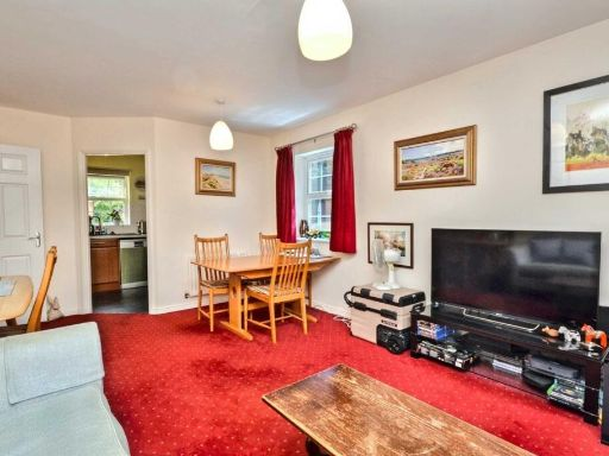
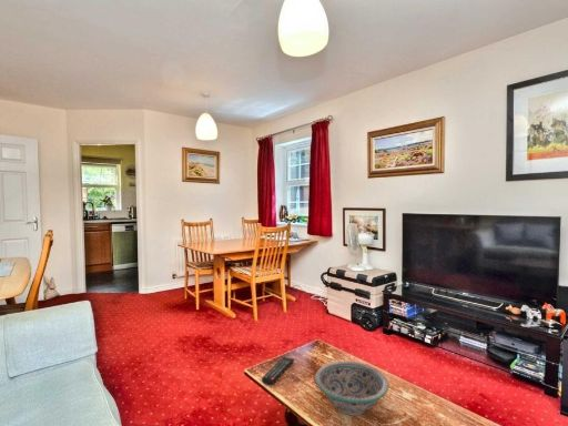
+ decorative bowl (351, 392)
+ remote control (278, 369)
